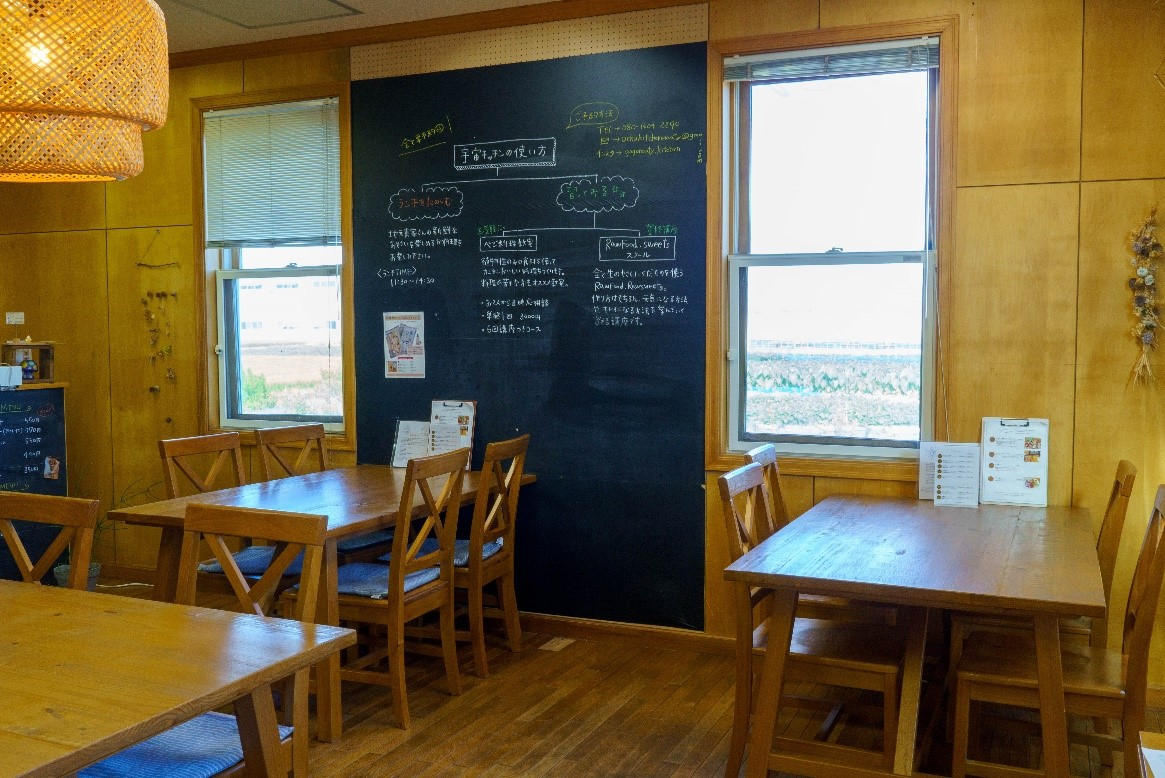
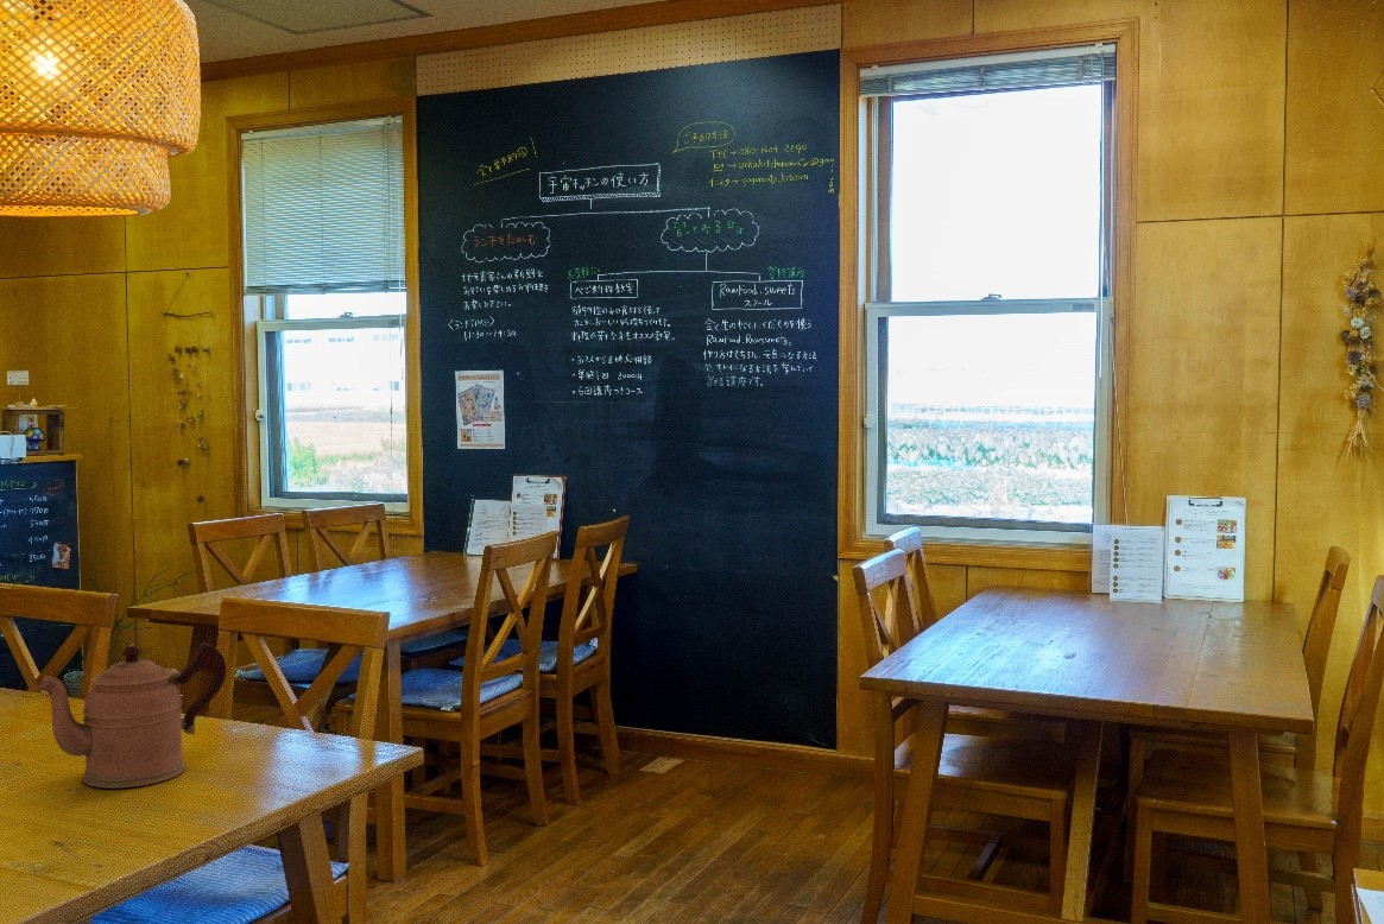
+ coffeepot (135, 708)
